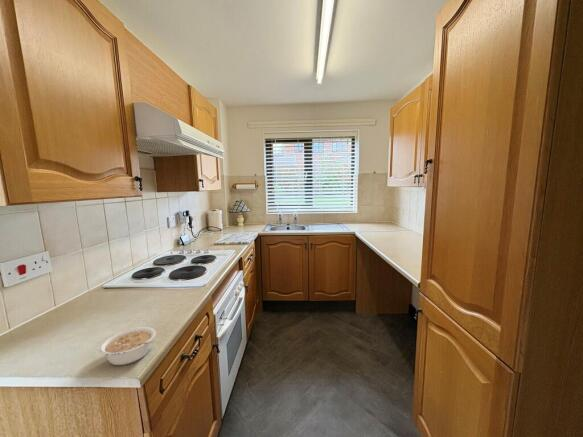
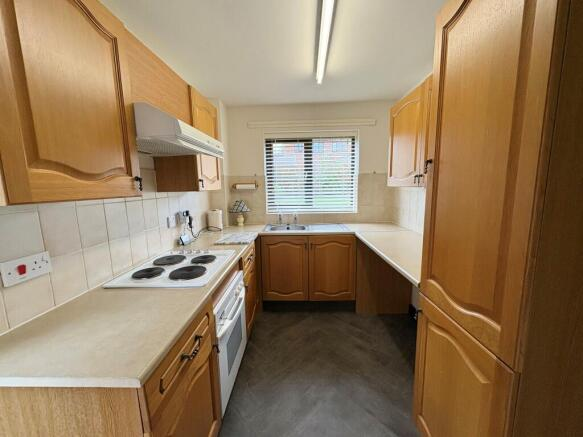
- legume (131, 345)
